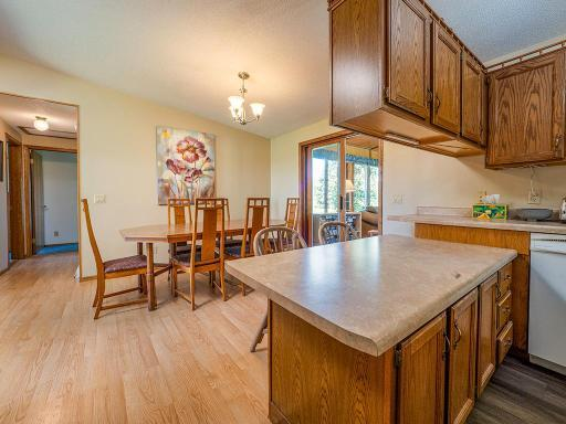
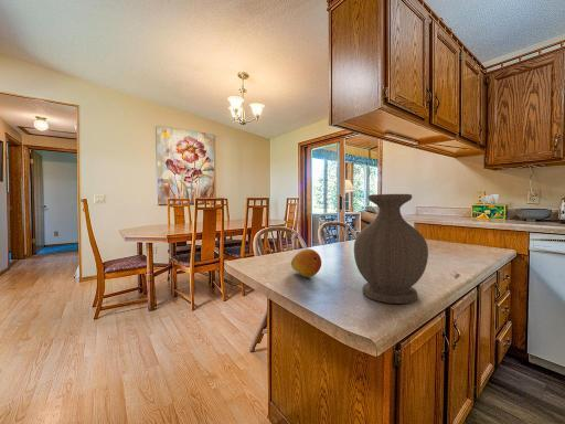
+ vase (388, 244)
+ fruit (306, 262)
